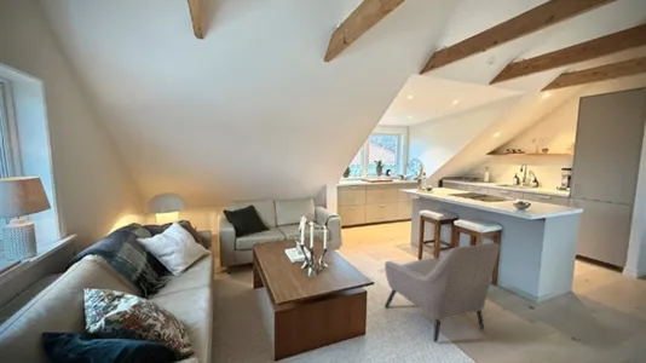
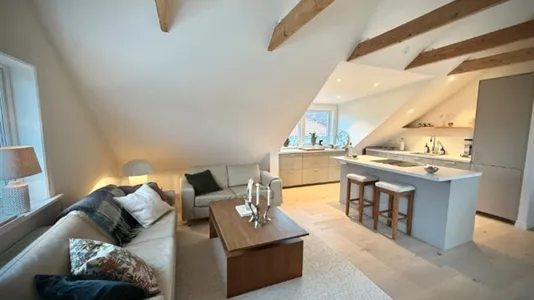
- armchair (436, 277)
